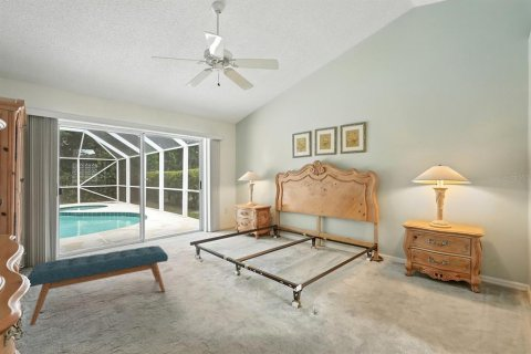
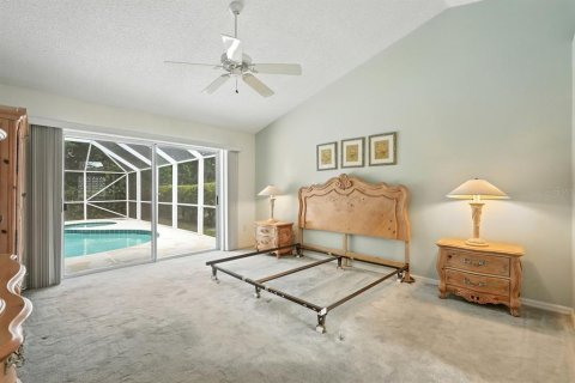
- bench (105, 277)
